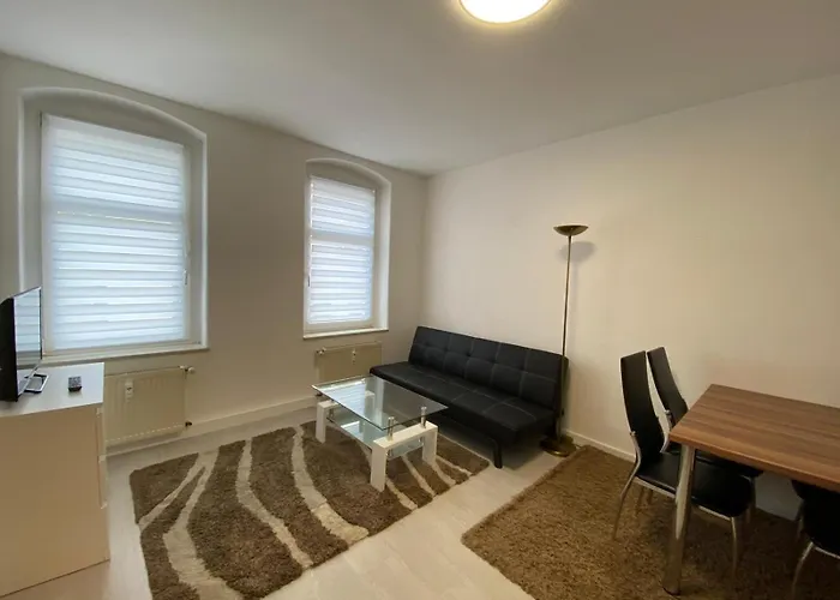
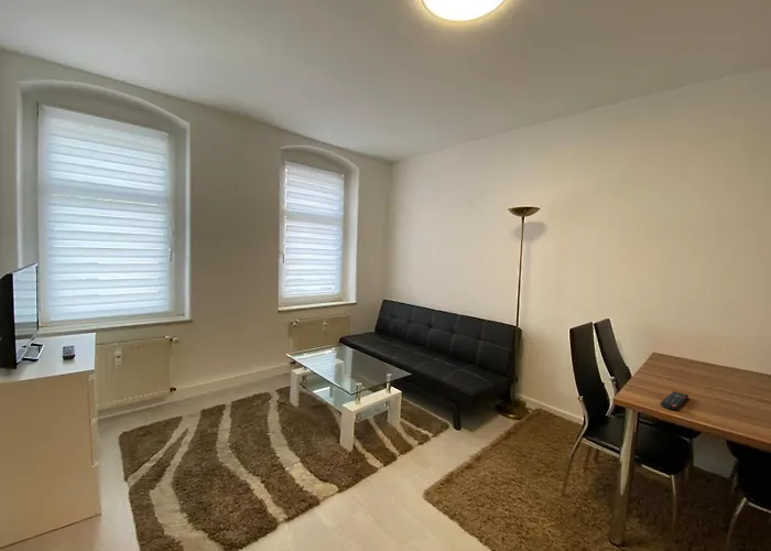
+ remote control (674, 400)
